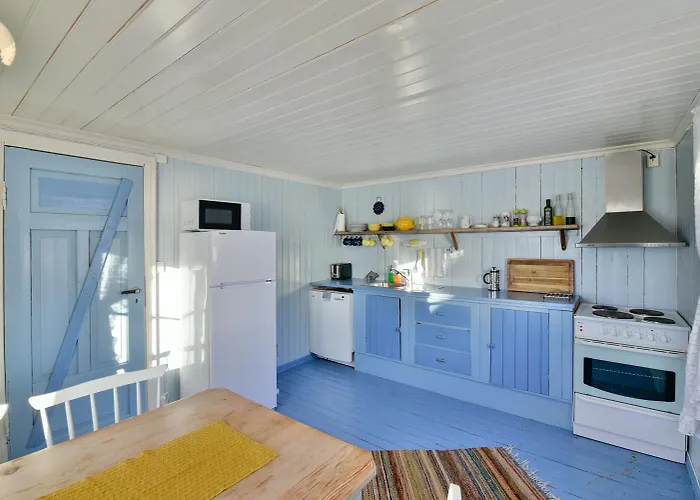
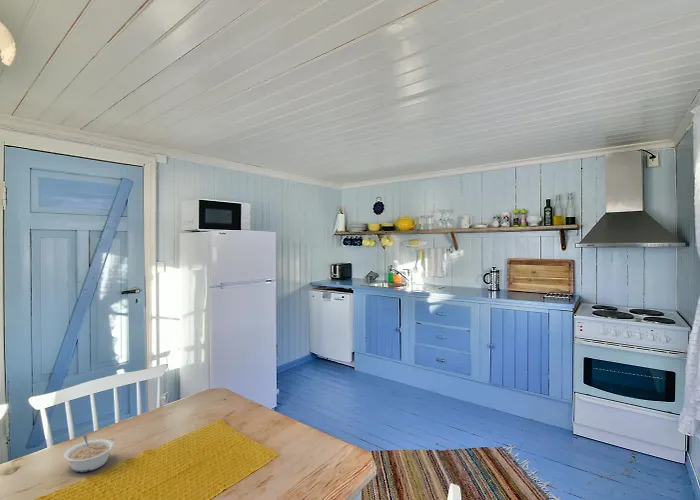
+ legume (88, 454)
